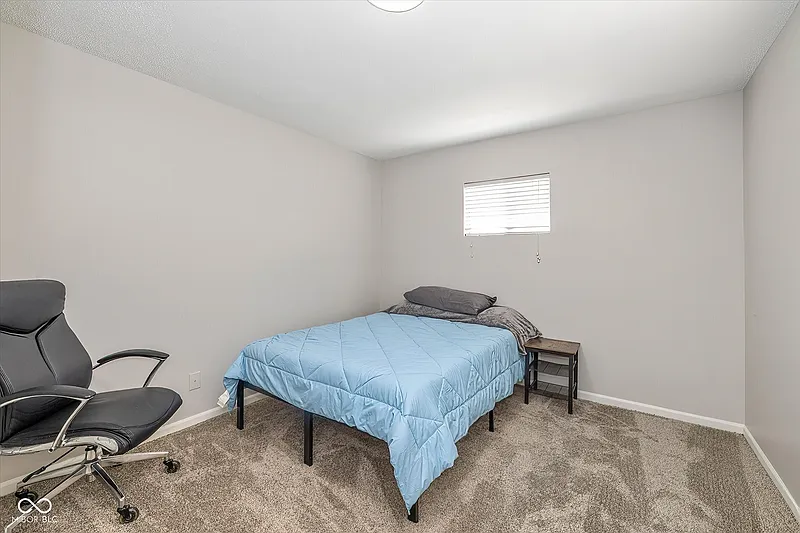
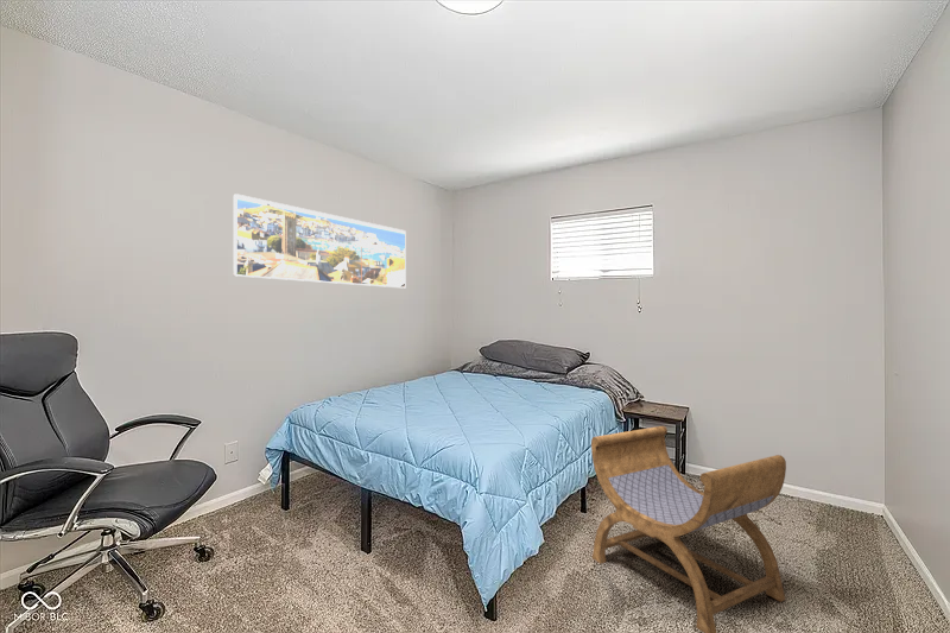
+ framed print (334, 249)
+ stool (680, 511)
